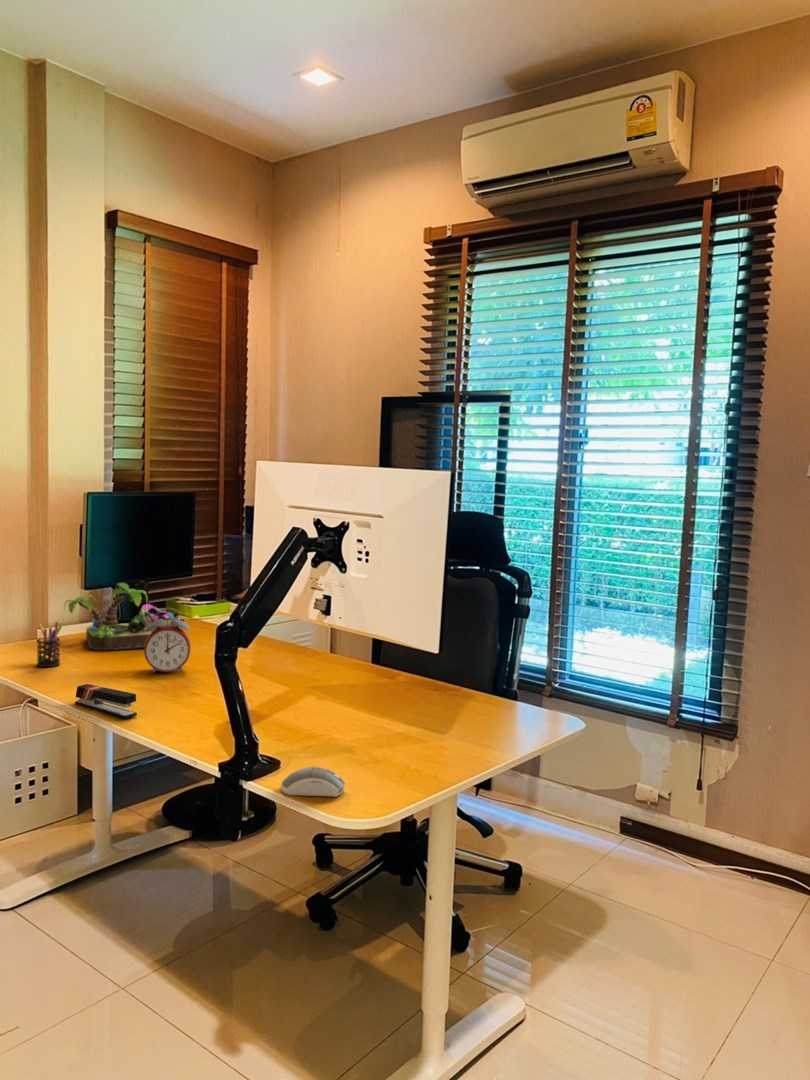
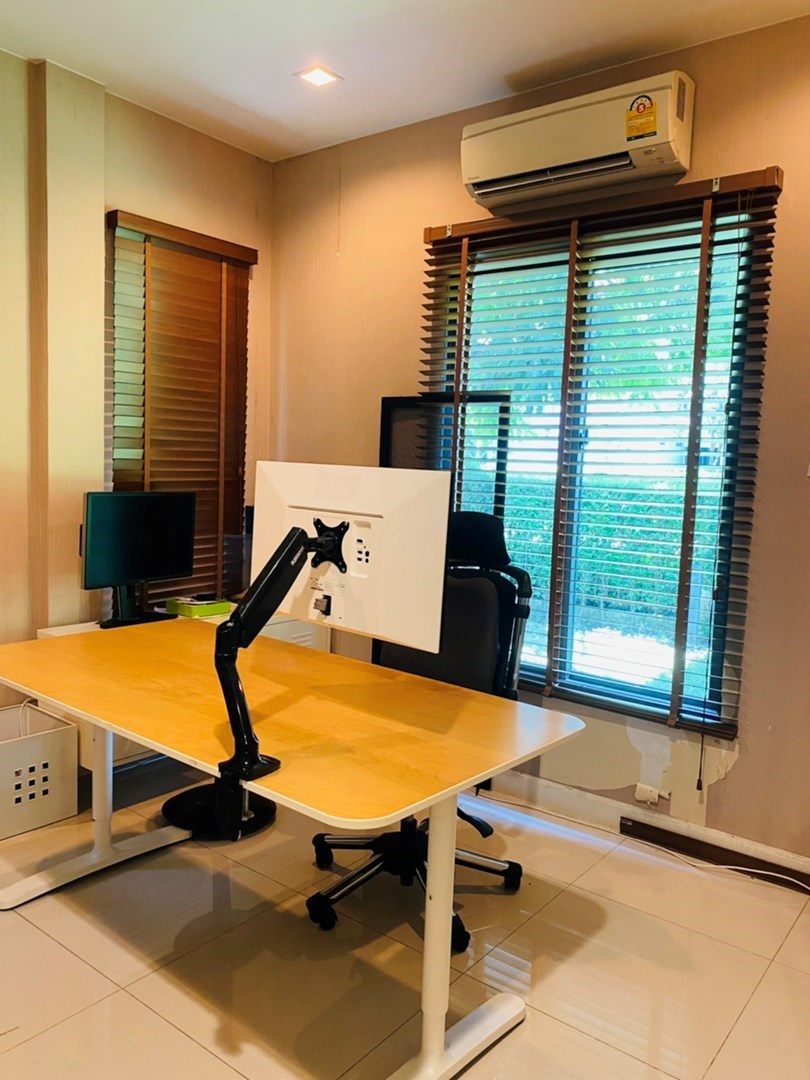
- pen holder (51, 642)
- alarm clock (167, 639)
- stapler (105, 698)
- computer mouse (312, 778)
- plant (116, 611)
